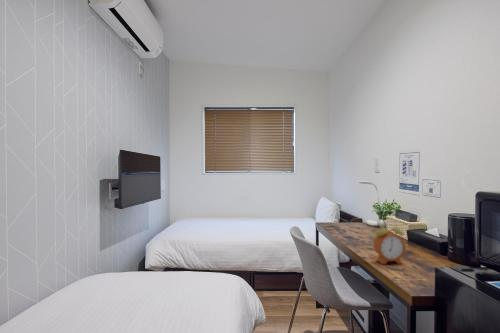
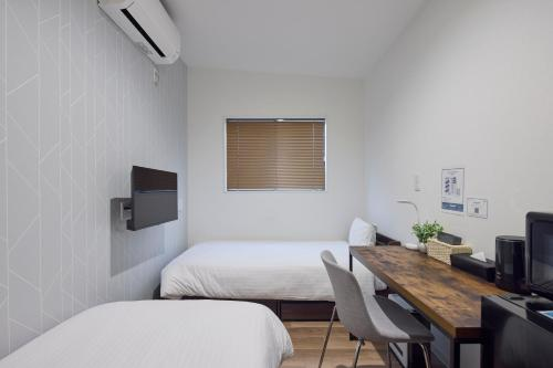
- alarm clock (389, 242)
